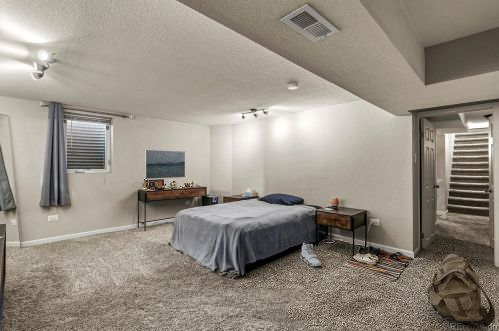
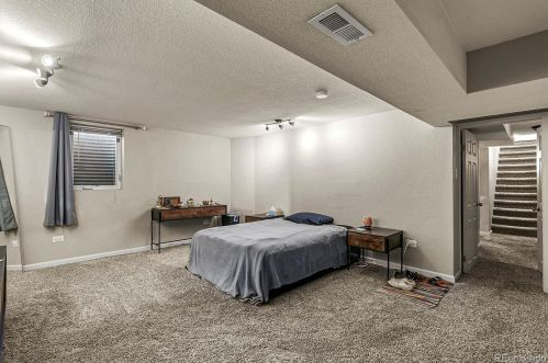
- sneaker (310, 253)
- backpack (460, 283)
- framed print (166, 164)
